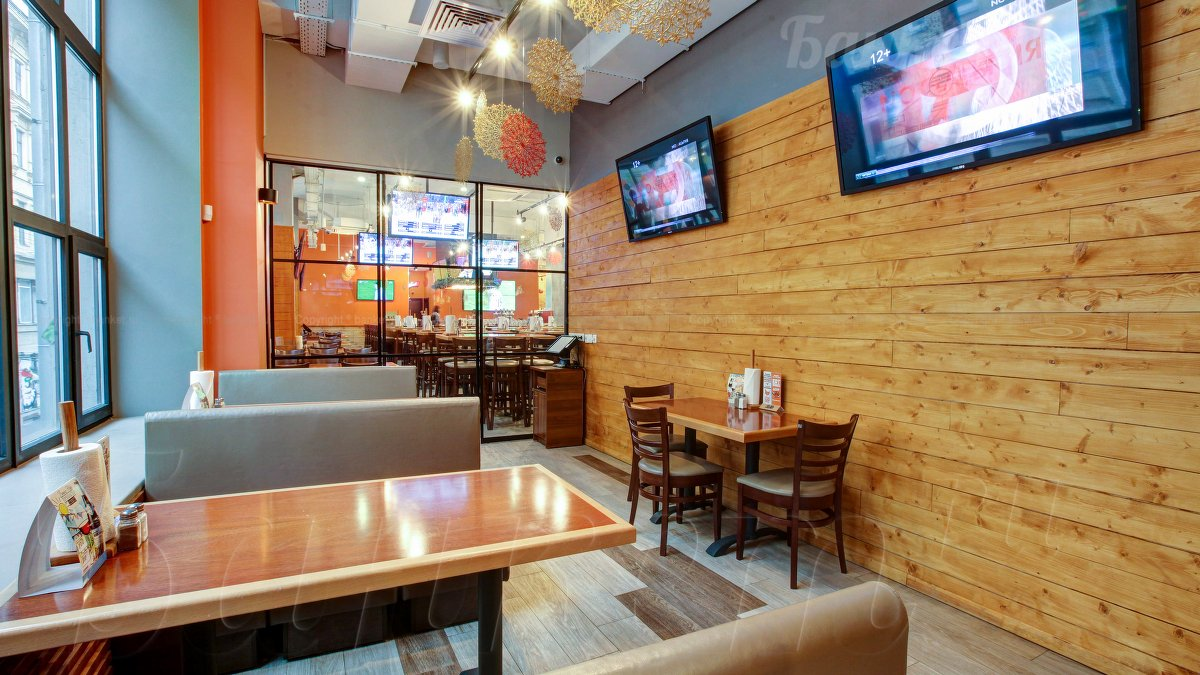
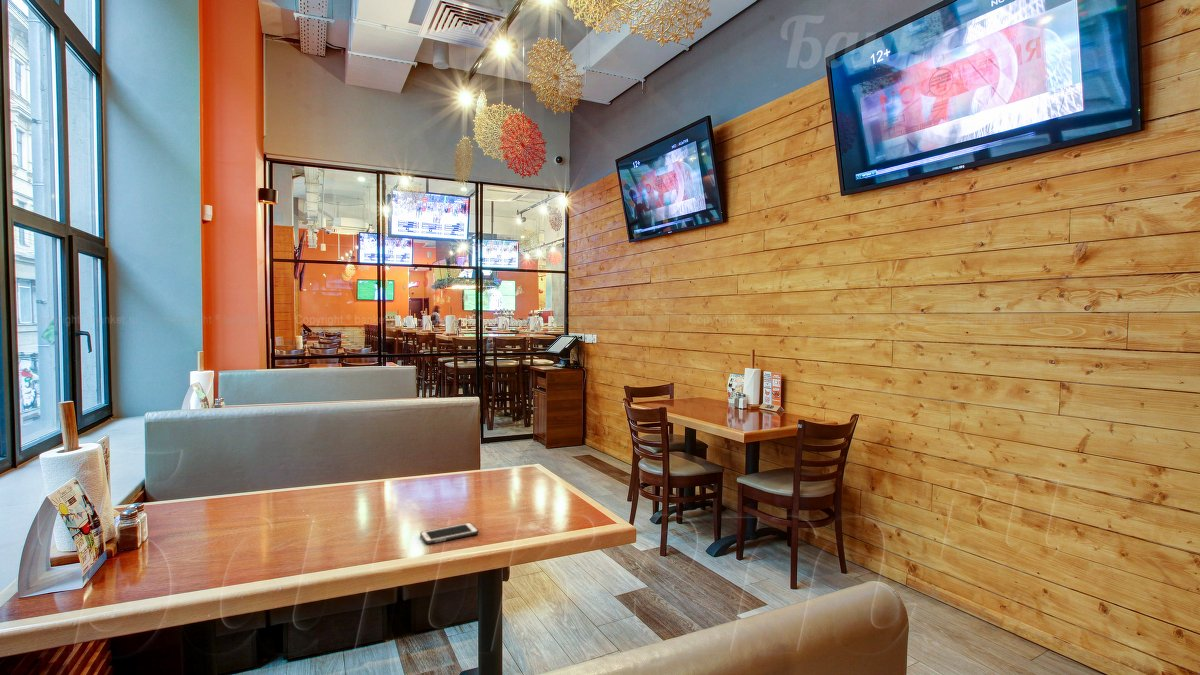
+ cell phone (449, 533)
